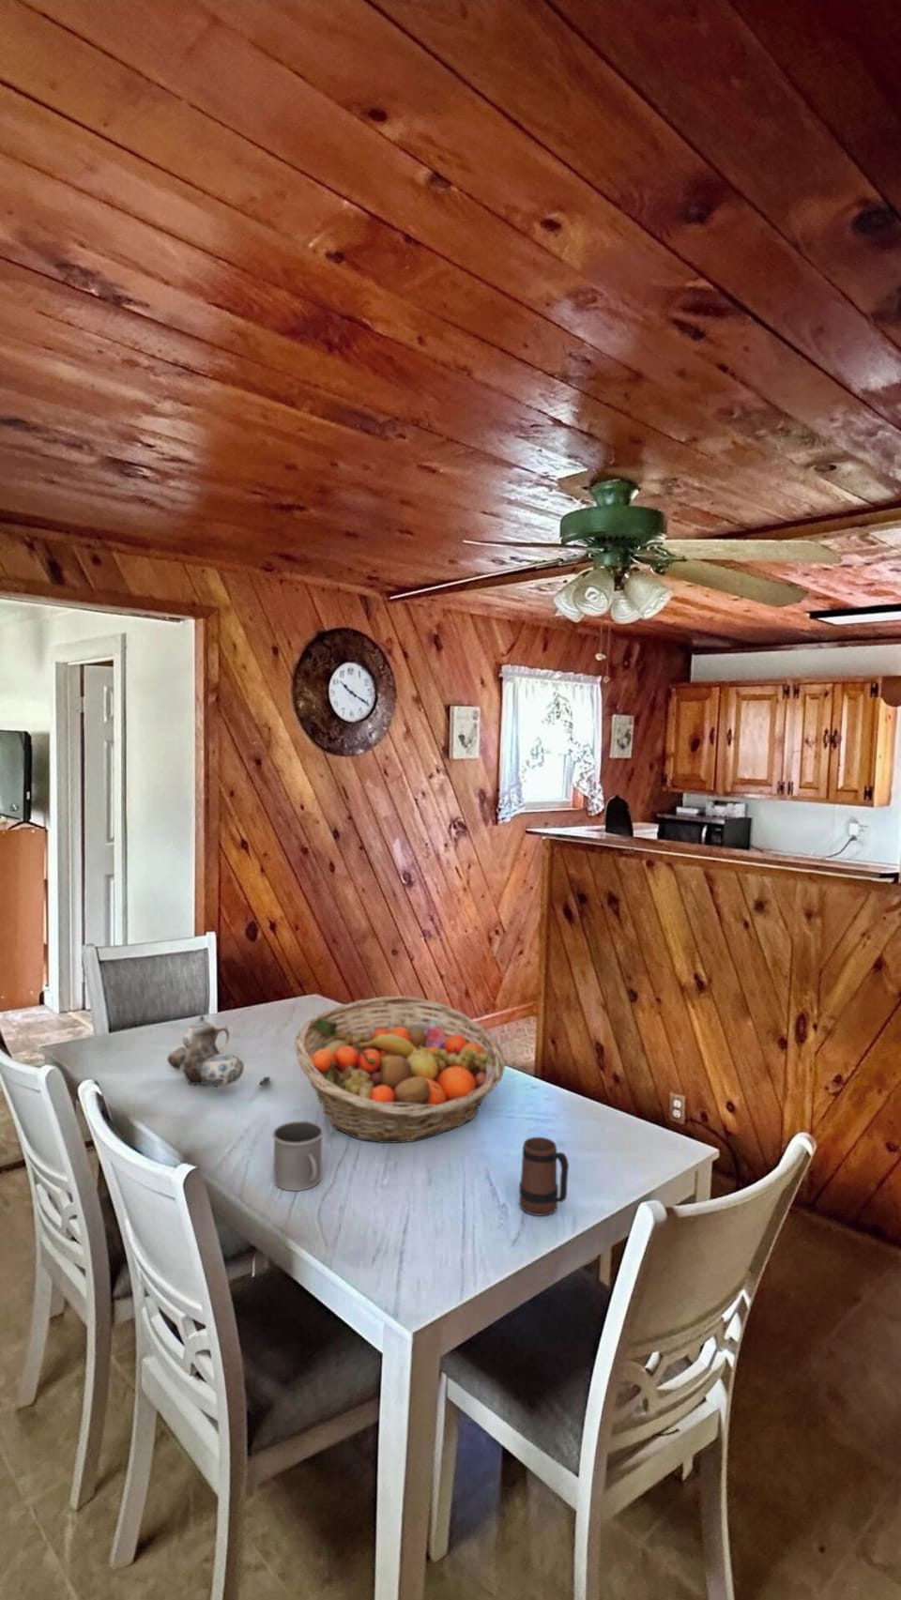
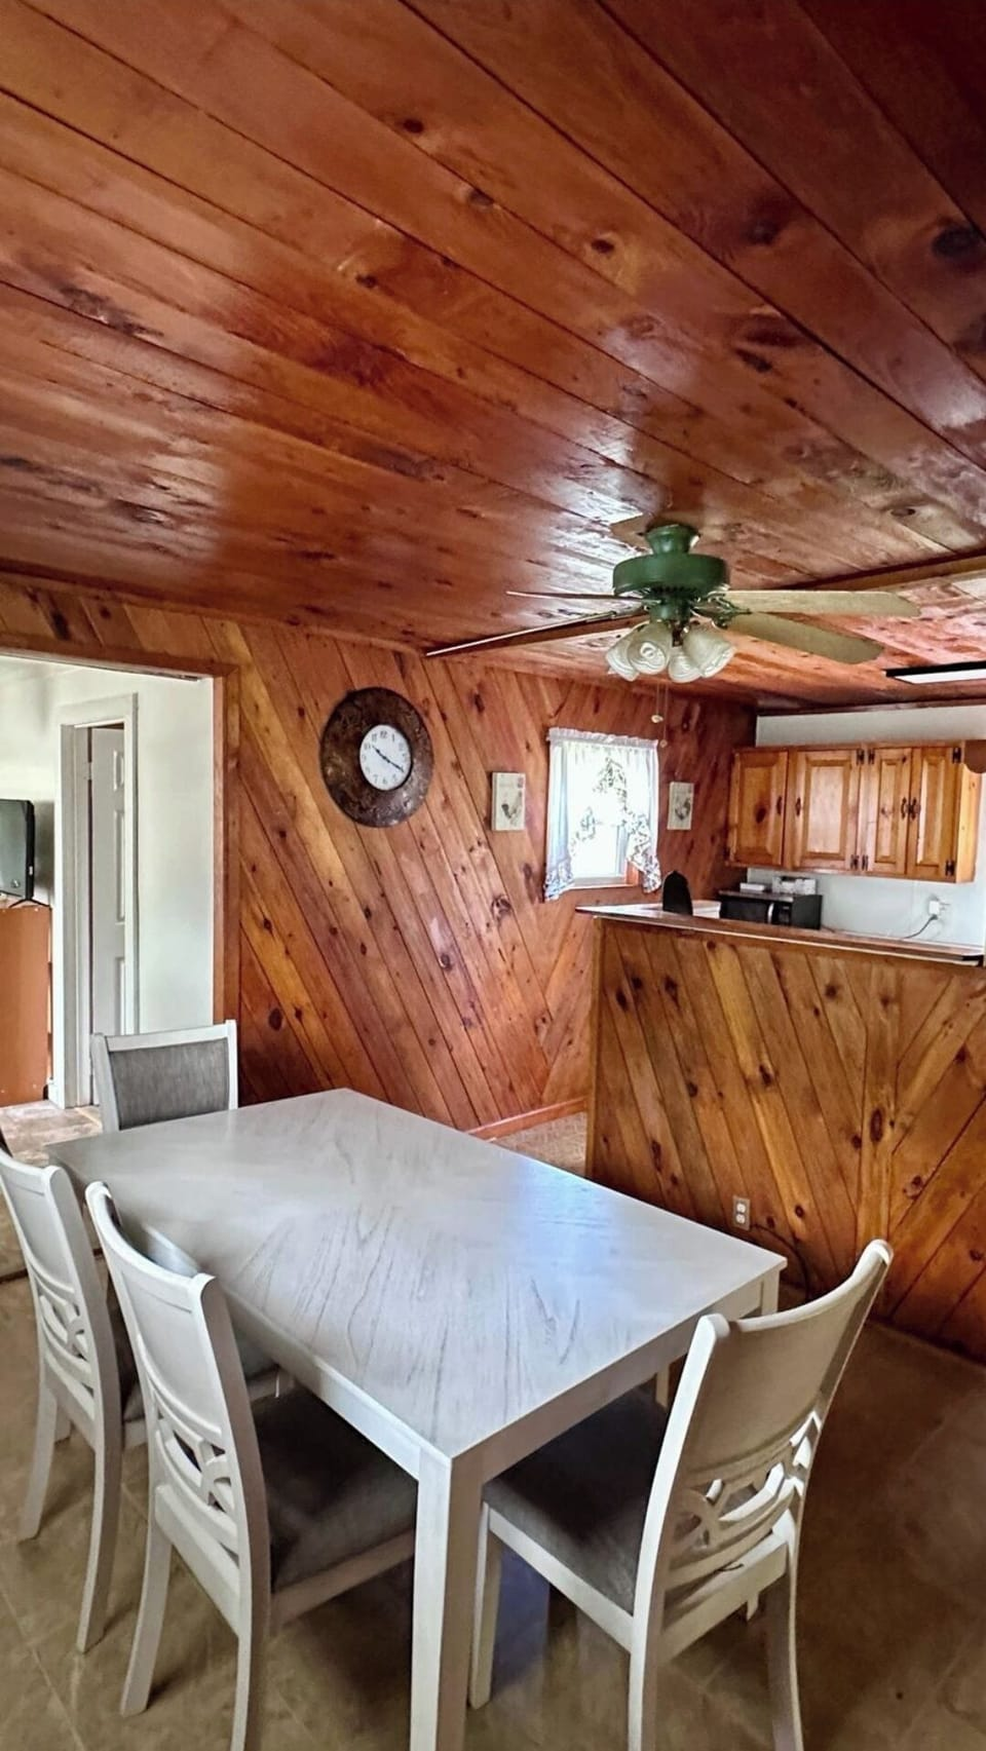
- fruit basket (401, 1065)
- teapot (222, 1048)
- mug (300, 1157)
- mug (544, 1178)
